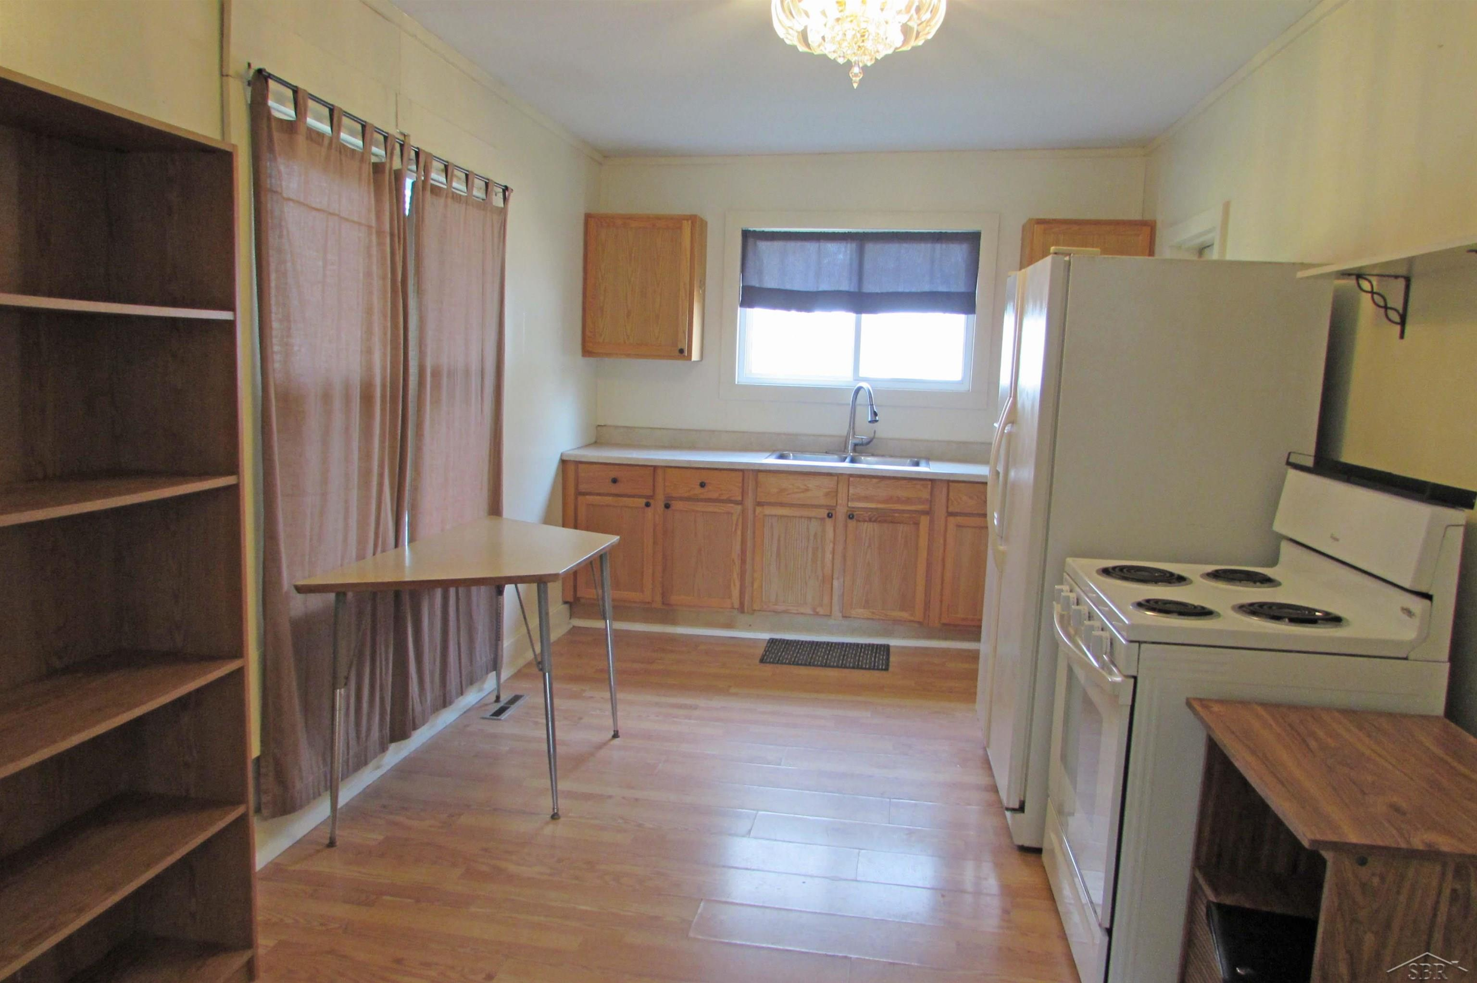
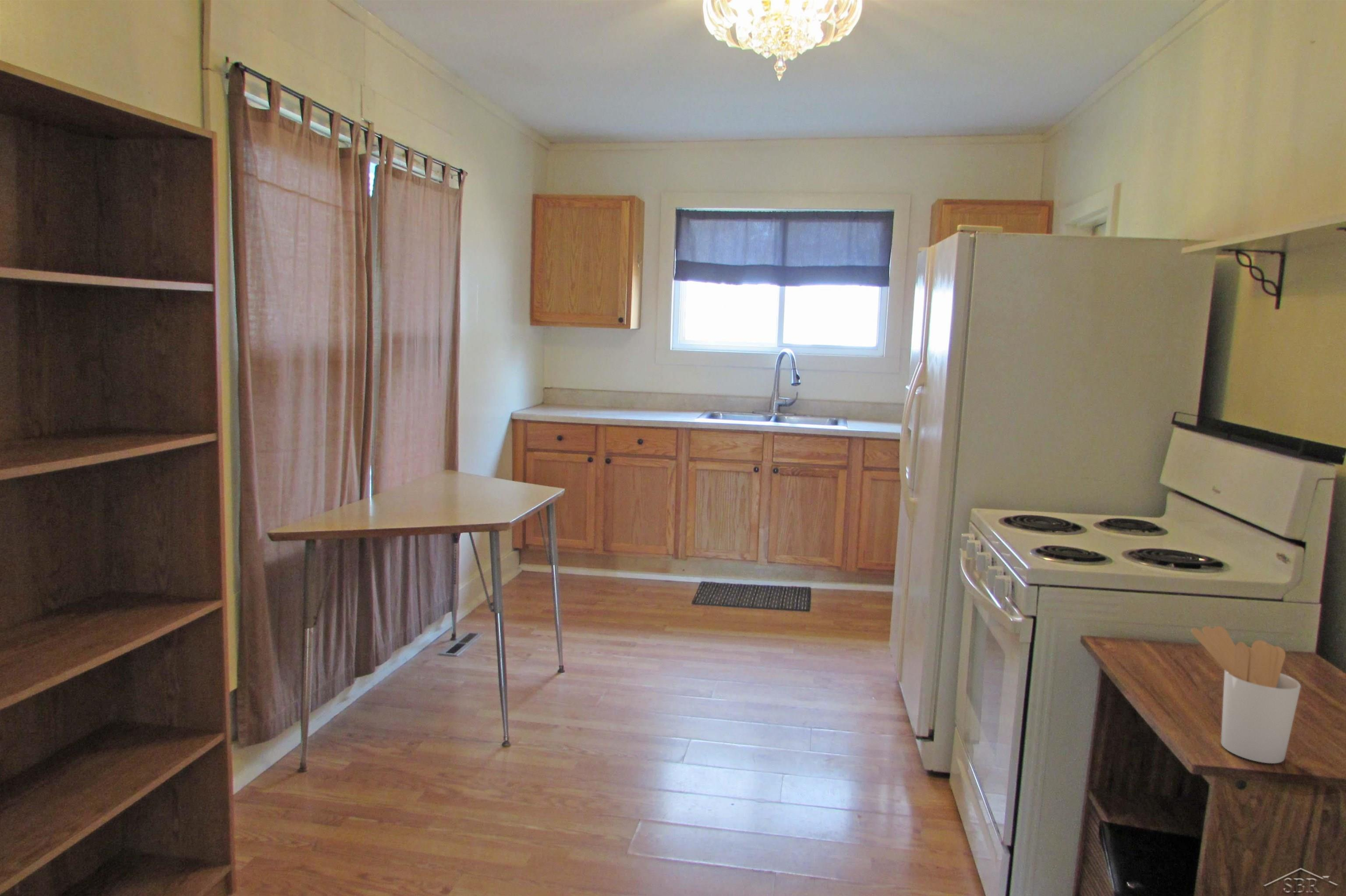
+ utensil holder (1241, 689)
